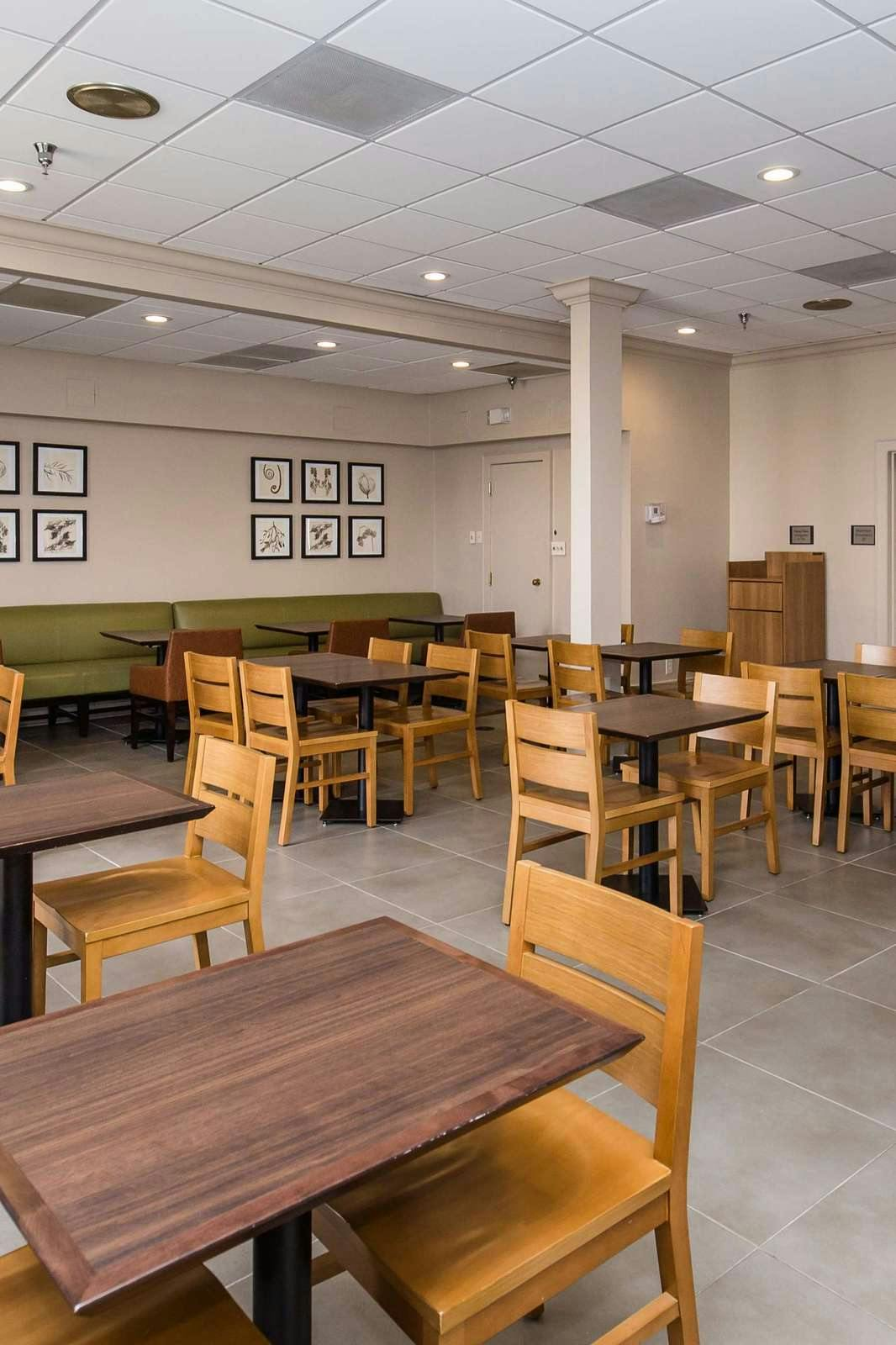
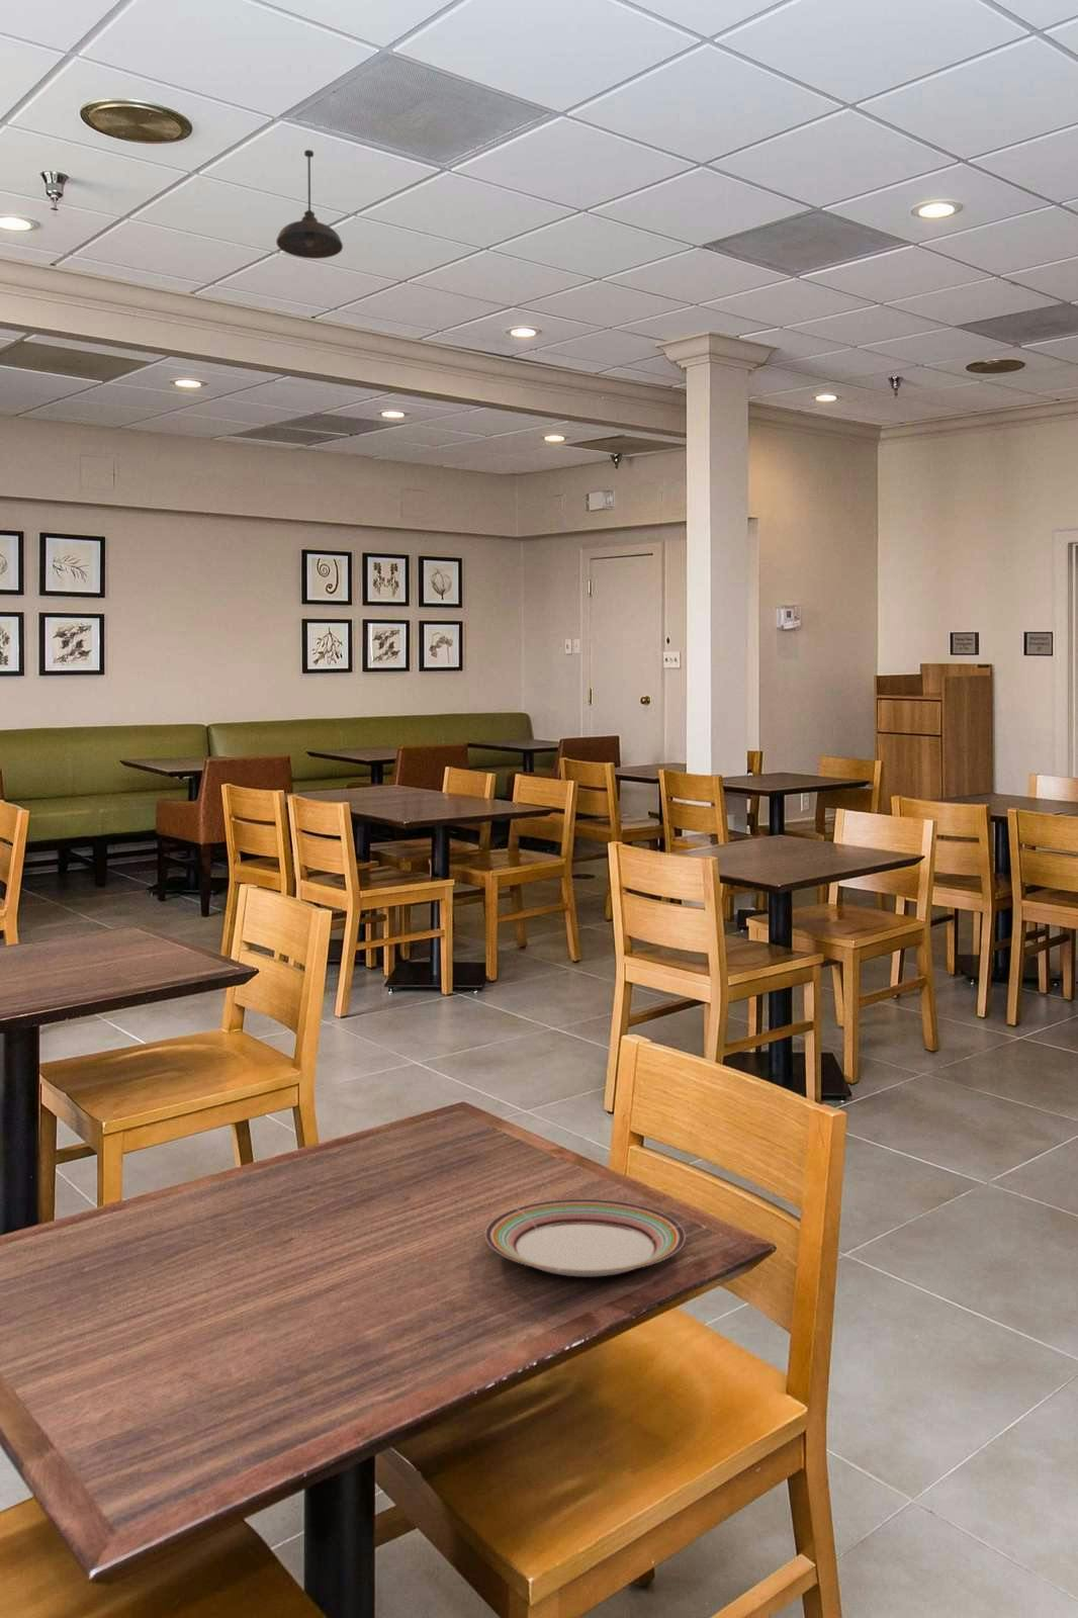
+ plate (585, 1240)
+ pendant light (308, 198)
